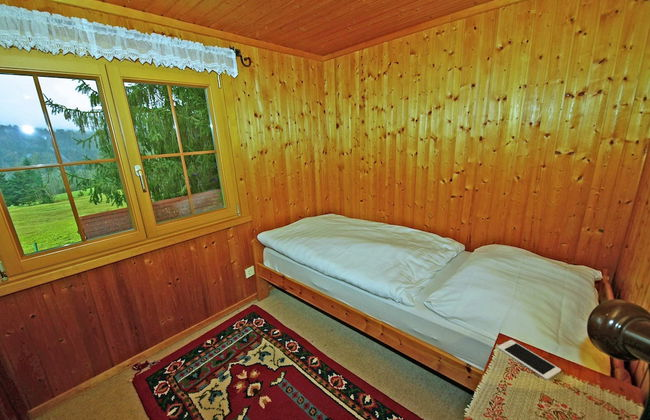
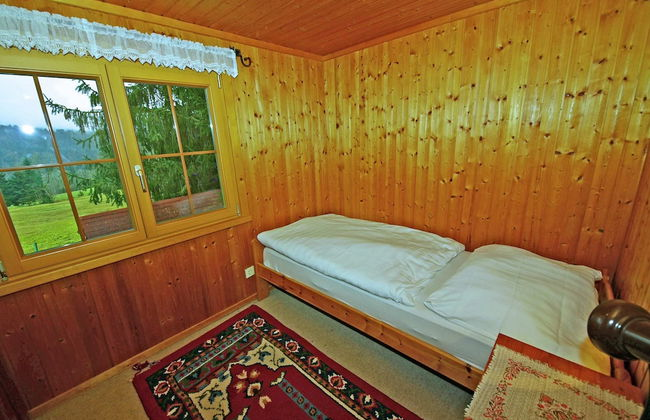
- cell phone (527, 357)
